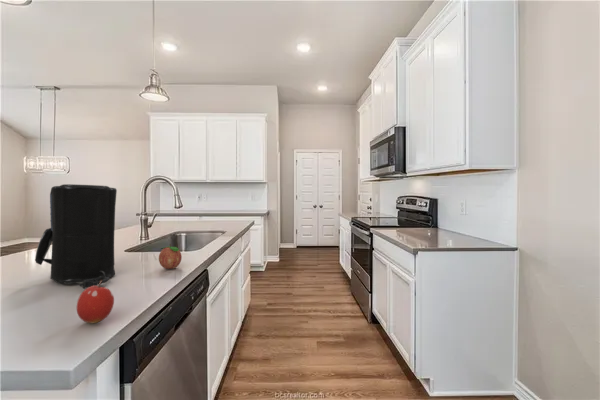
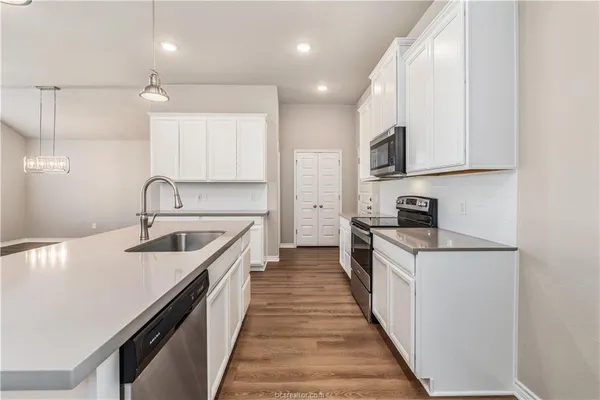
- coffee maker (75, 231)
- fruit (170, 256)
- fruit (95, 301)
